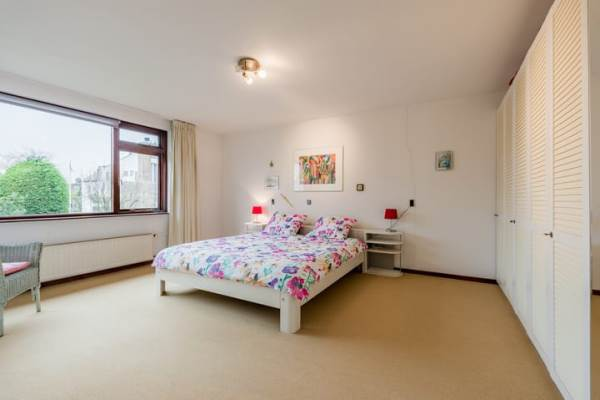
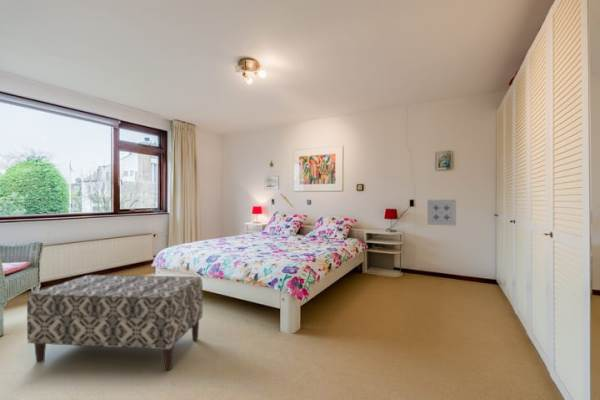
+ wall art (441, 212)
+ bench (123, 317)
